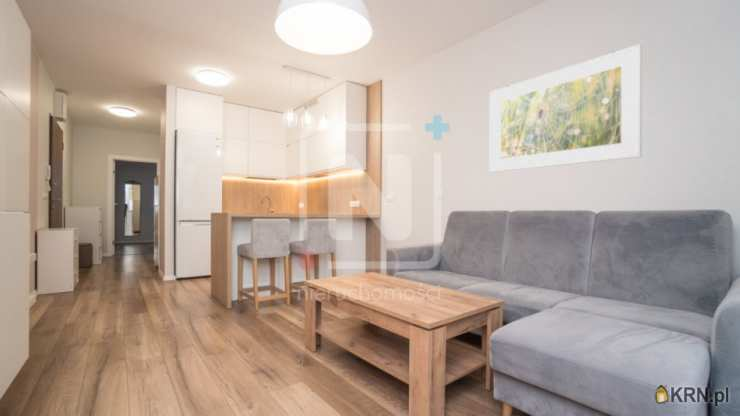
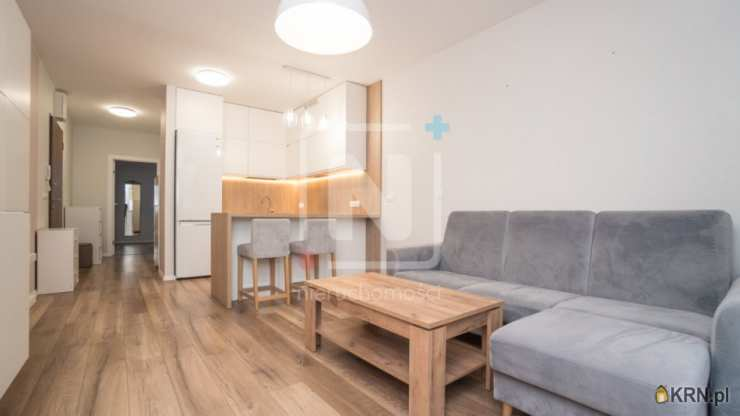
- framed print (552, 119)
